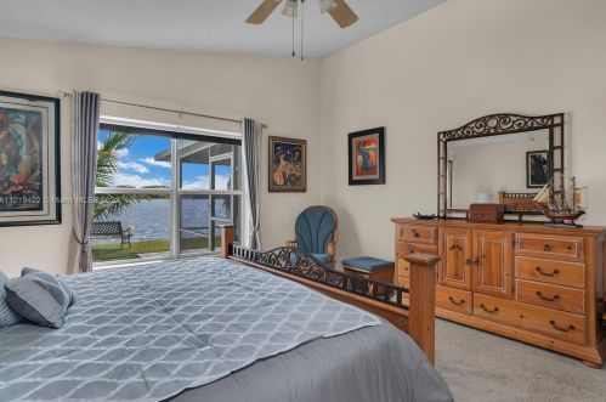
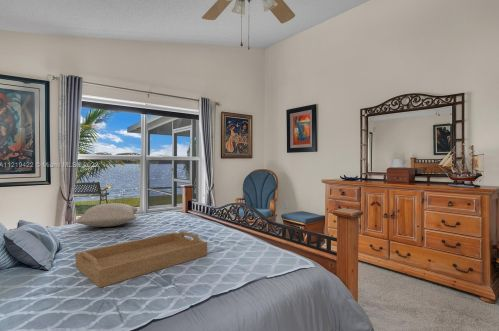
+ pillow (109, 214)
+ serving tray (145, 251)
